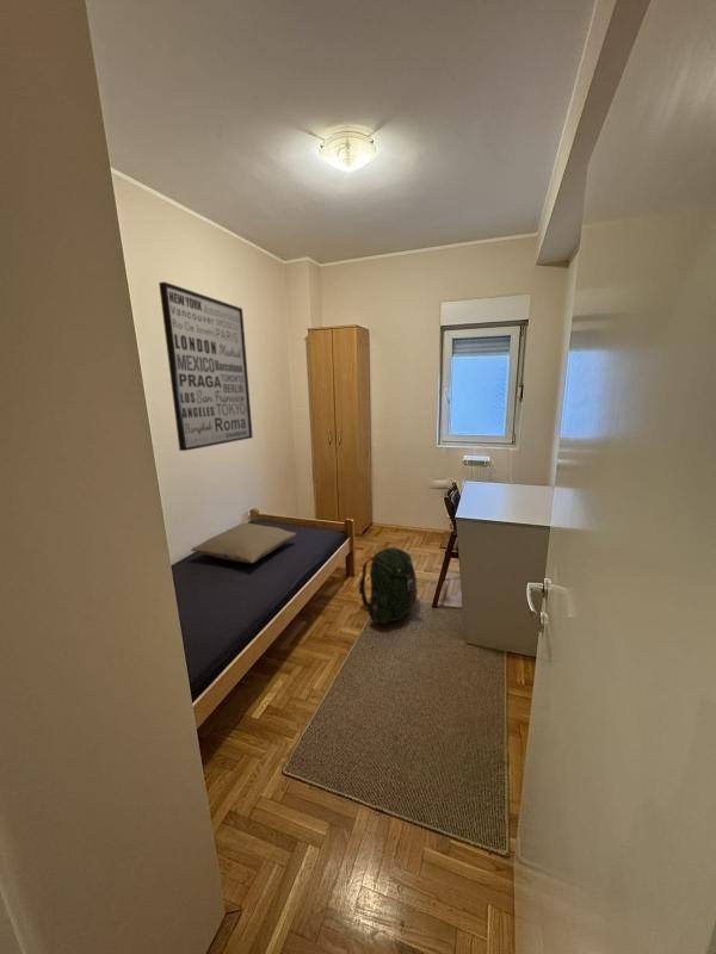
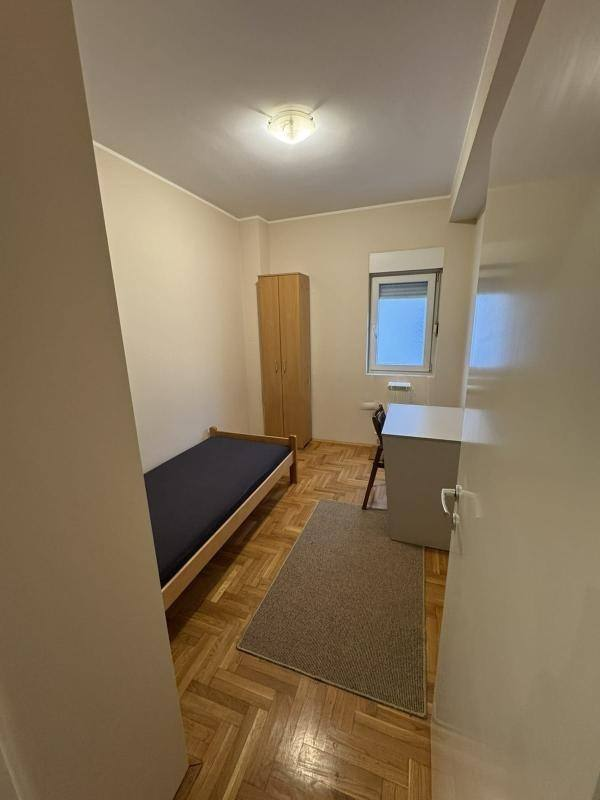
- pillow (246, 541)
- wall art (214, 373)
- backpack (390, 582)
